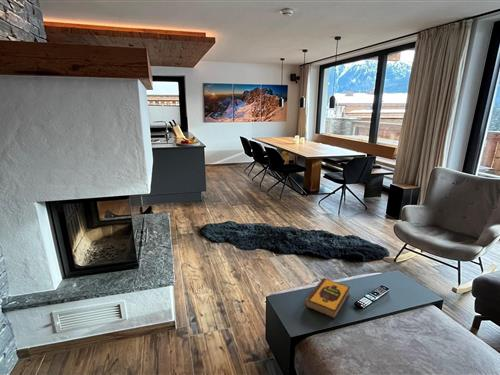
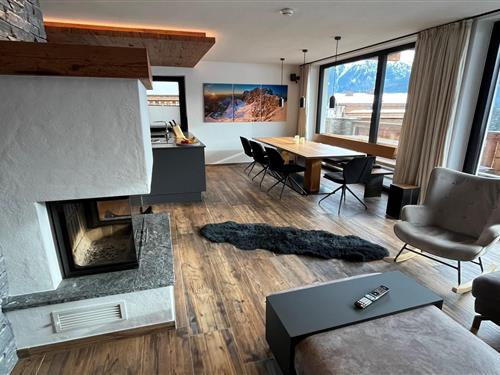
- hardback book (327, 296)
